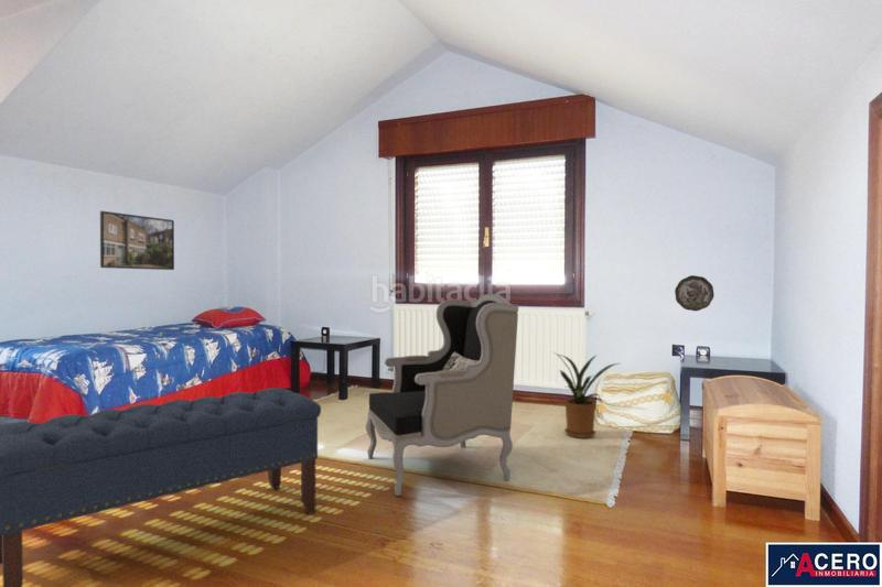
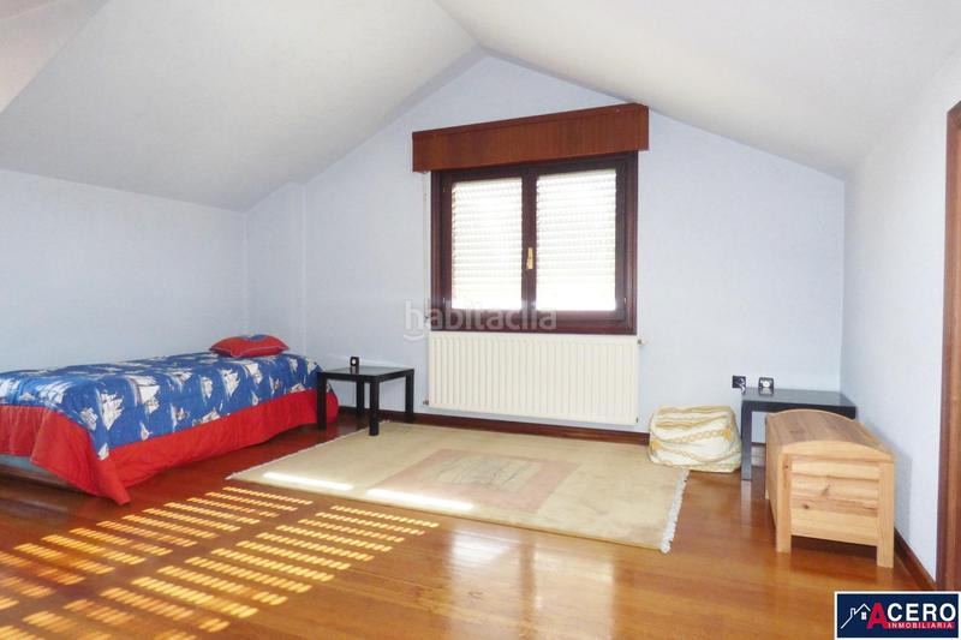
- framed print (139, 242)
- bench (172, 470)
- armchair (438, 380)
- house plant (581, 394)
- decorative plate (693, 293)
